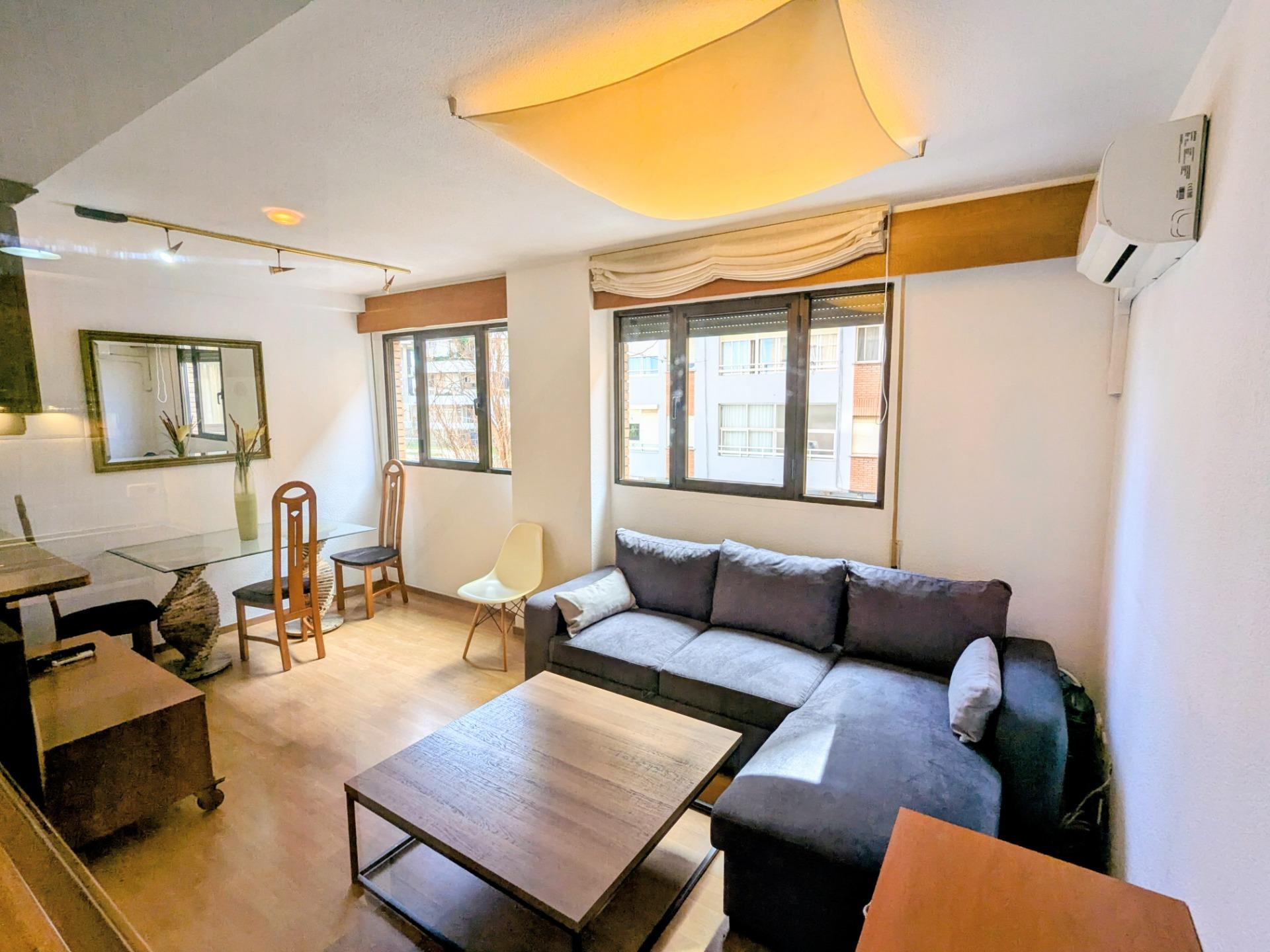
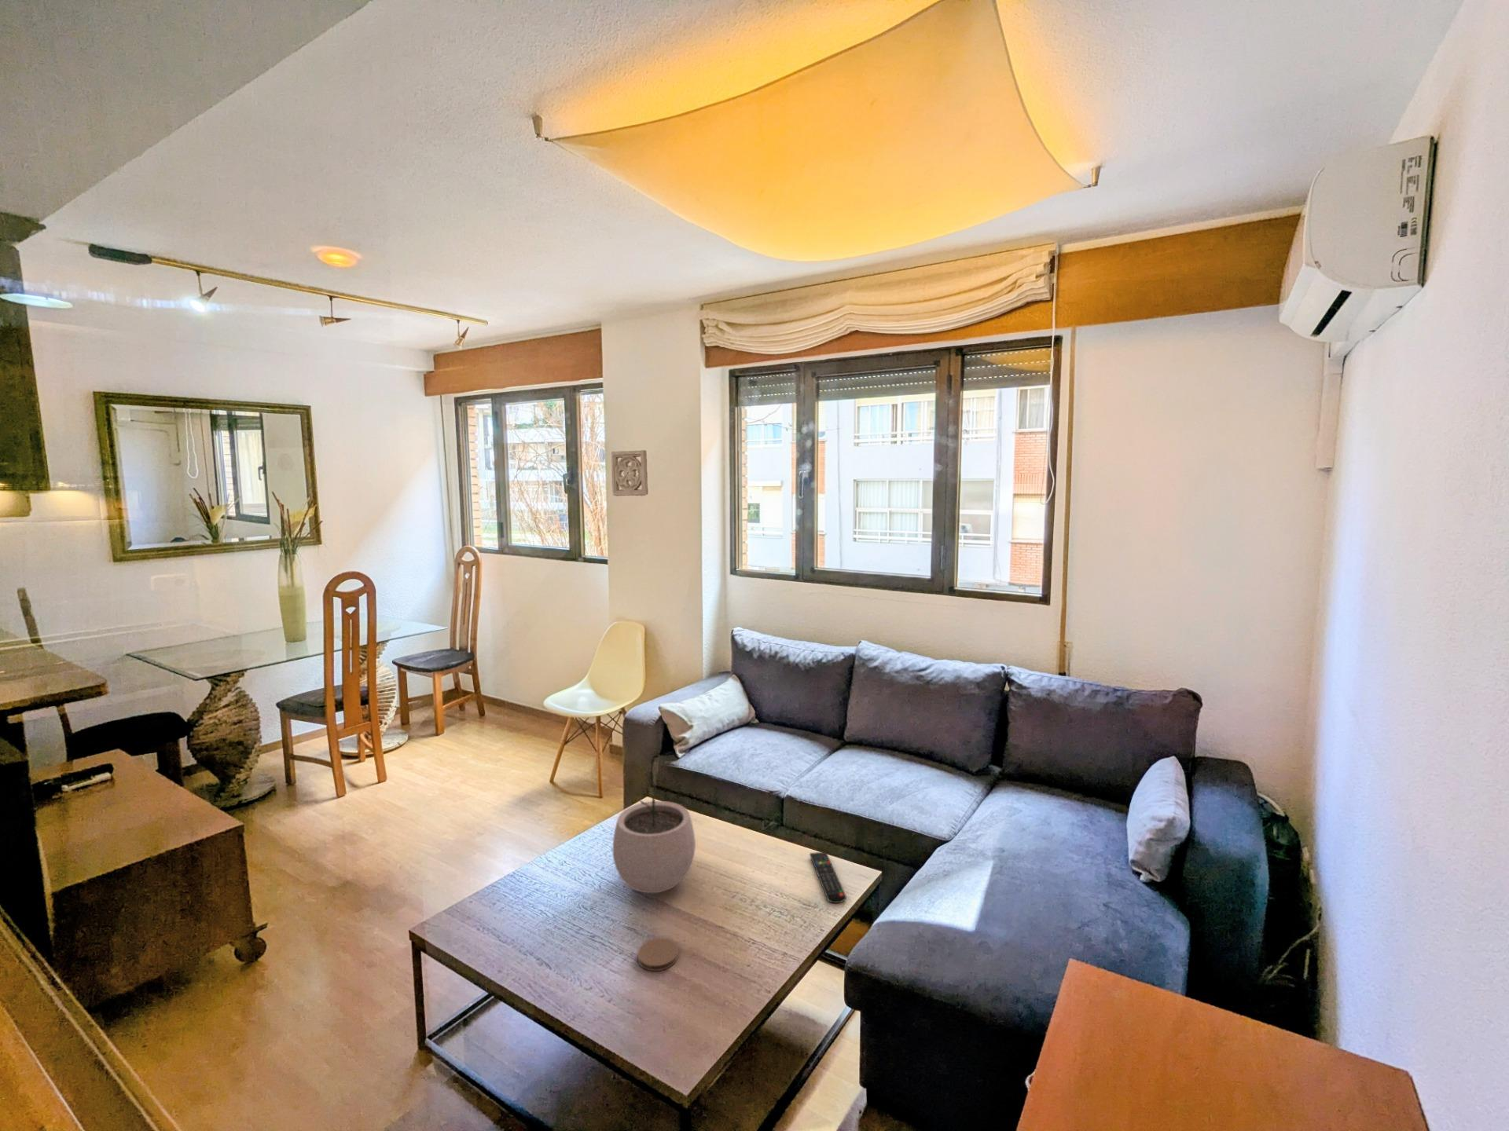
+ coaster (658, 954)
+ plant pot (654, 835)
+ remote control (827, 876)
+ wall ornament (629, 474)
